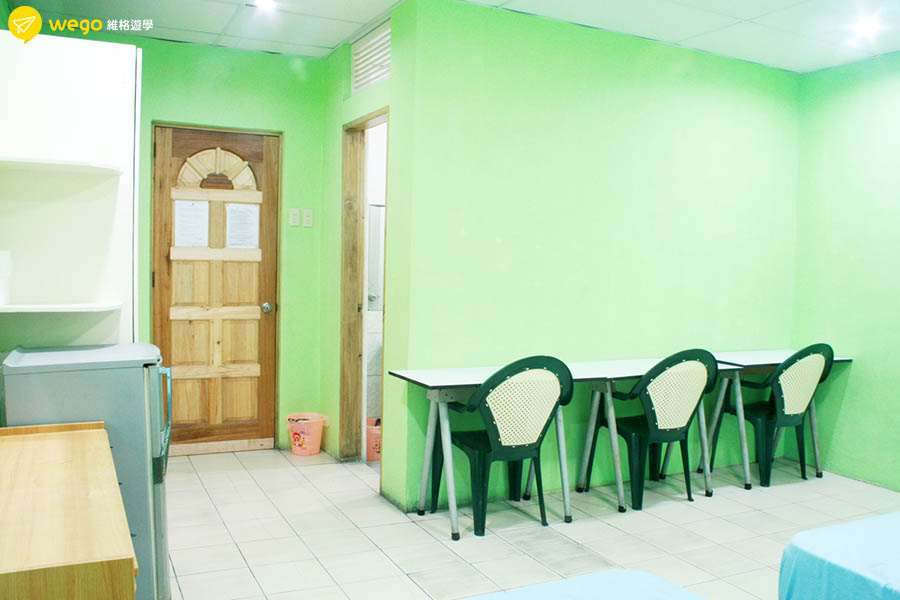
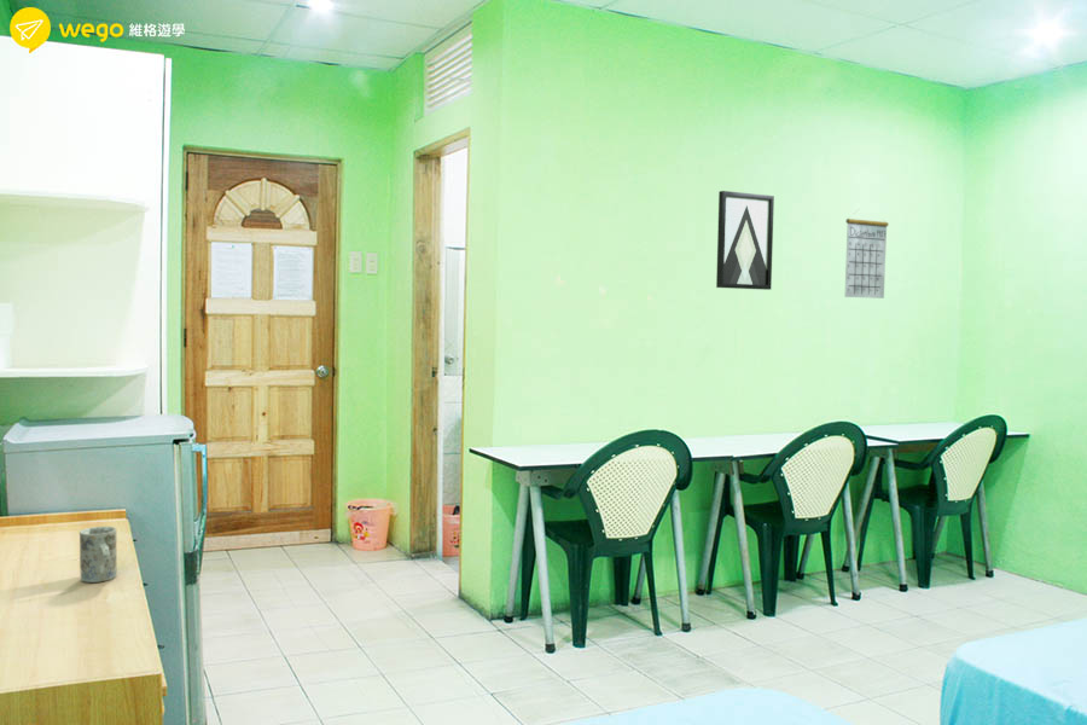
+ mug (99, 555)
+ calendar (866, 249)
+ wall art (745, 240)
